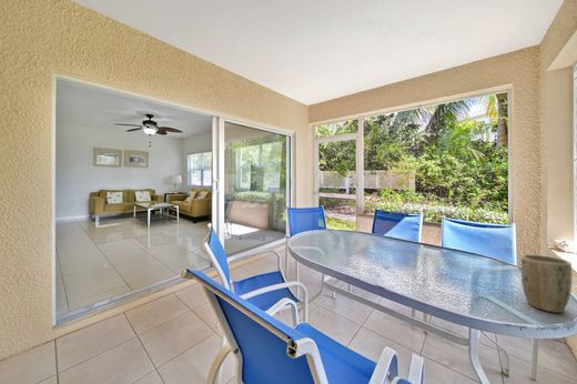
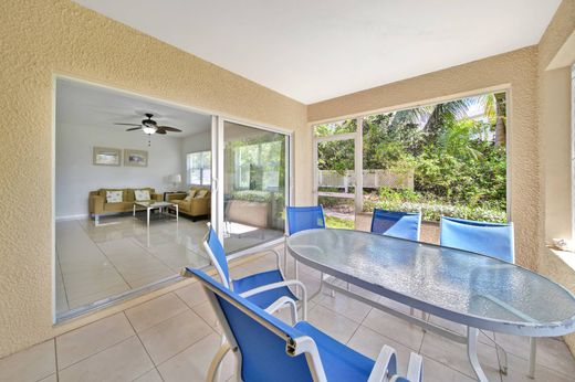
- plant pot (545, 282)
